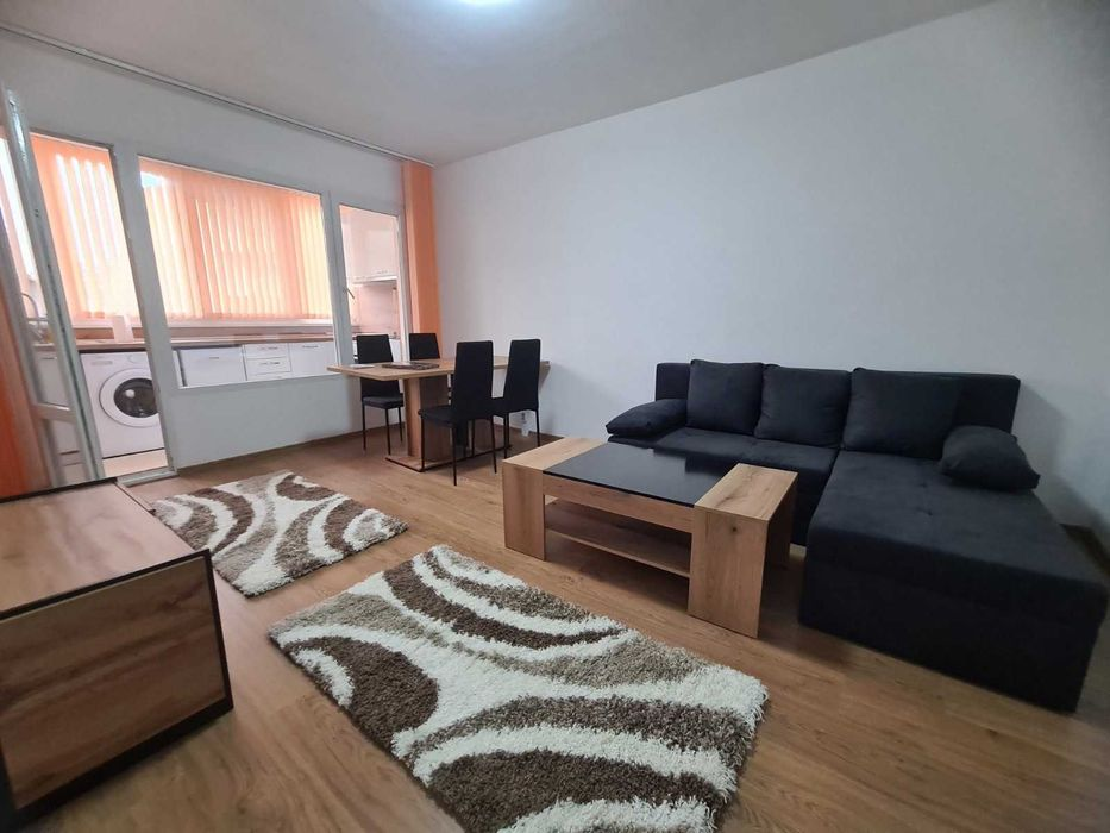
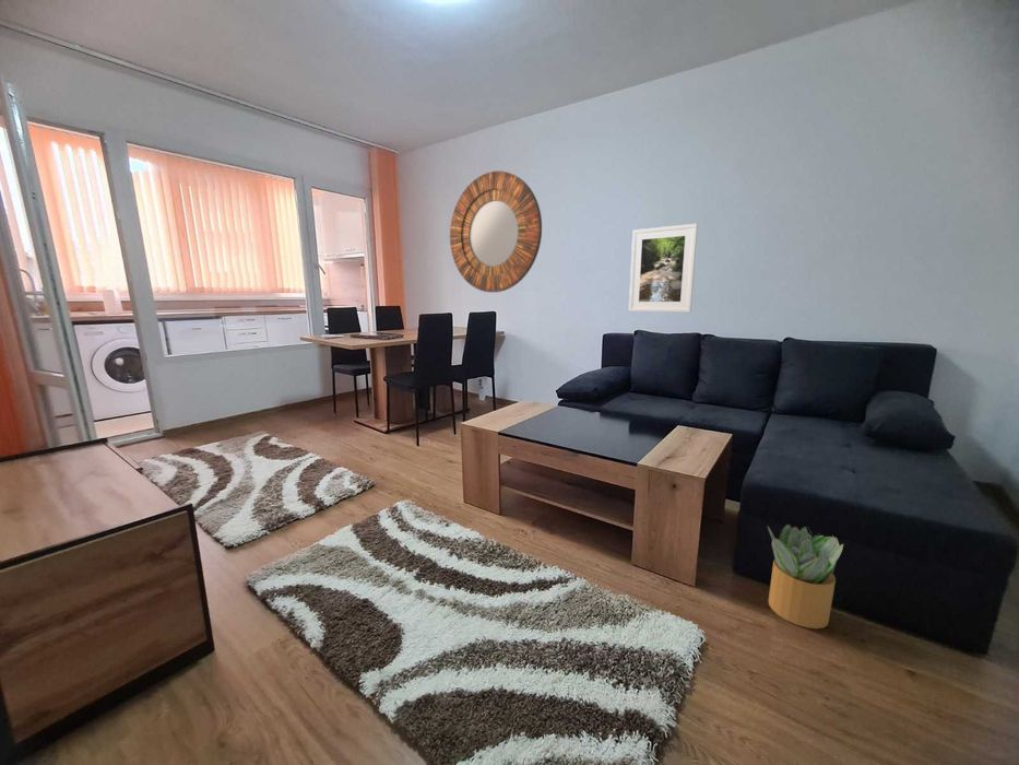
+ home mirror (493, 234)
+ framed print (661, 270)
+ potted plant (797, 572)
